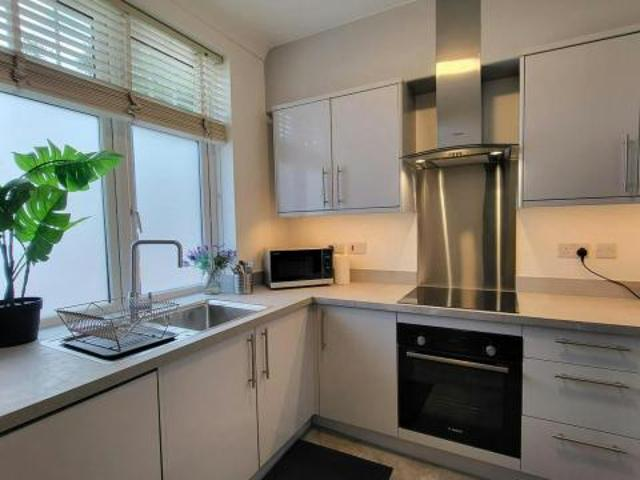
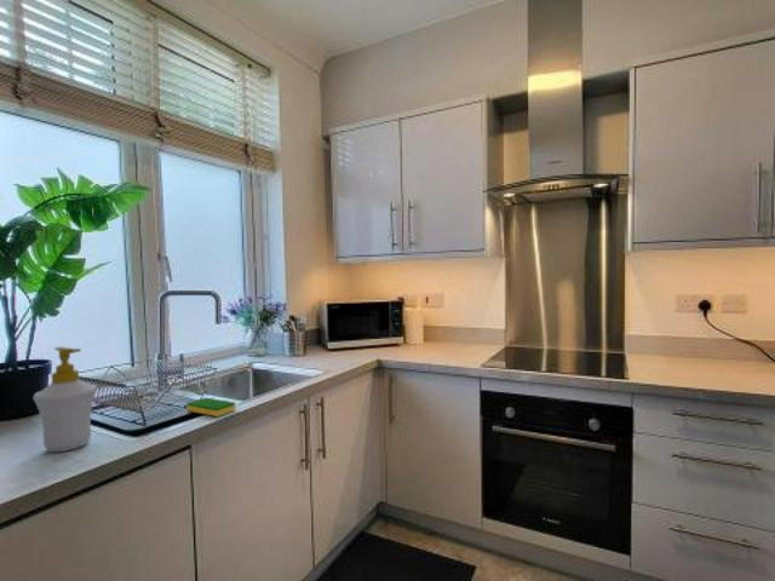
+ soap bottle (65, 397)
+ dish sponge (211, 405)
